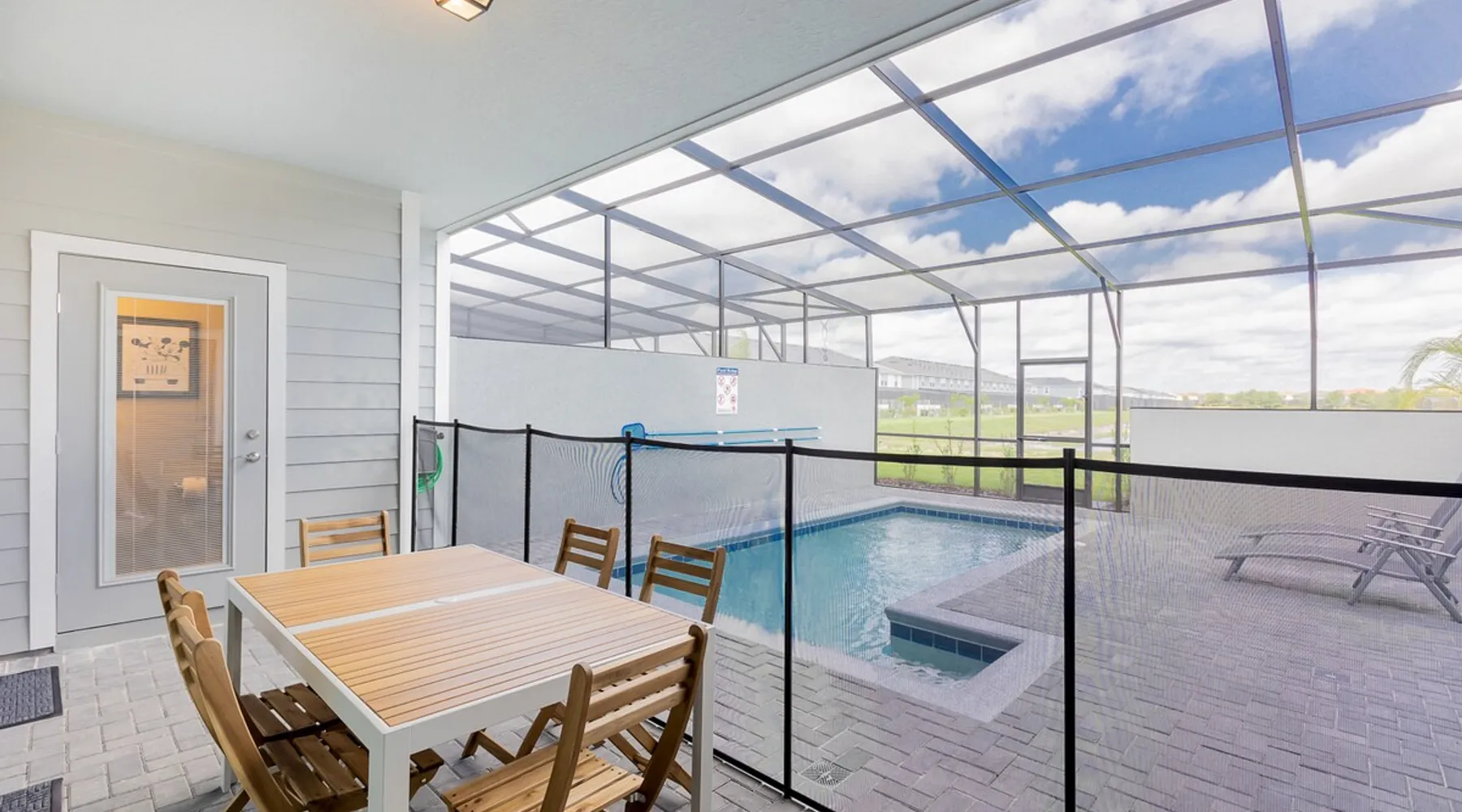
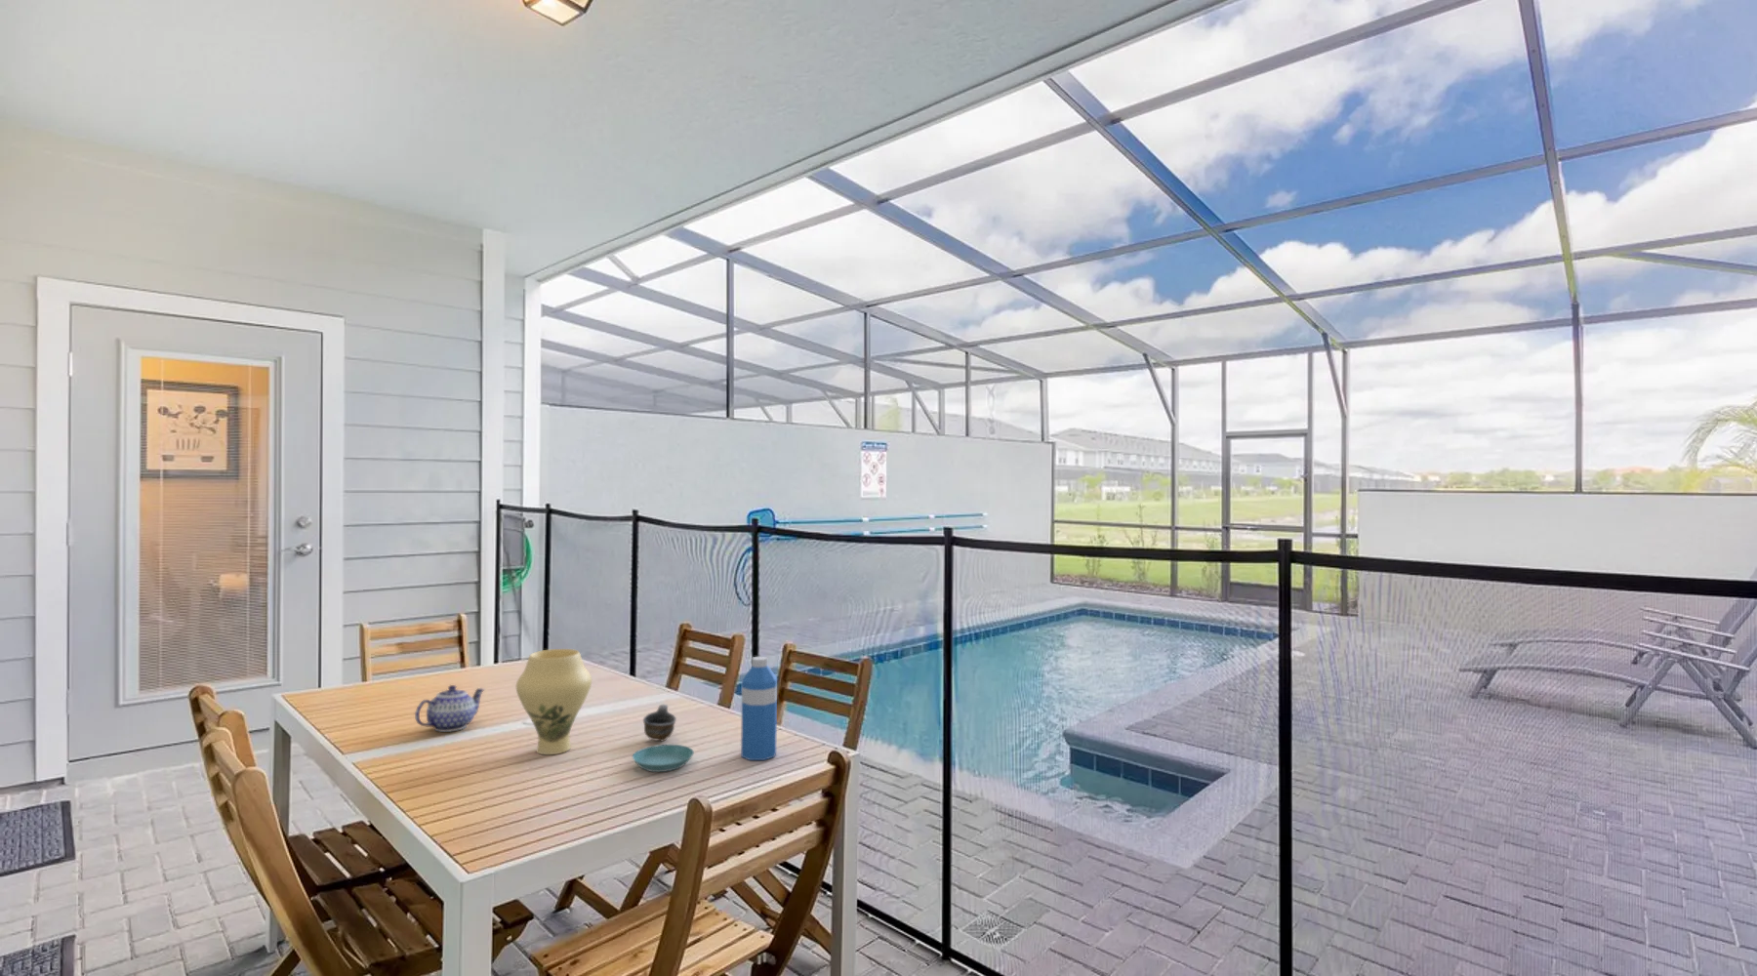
+ vase (554, 701)
+ cup (661, 724)
+ water bottle (758, 706)
+ saucer (662, 758)
+ teapot (451, 707)
